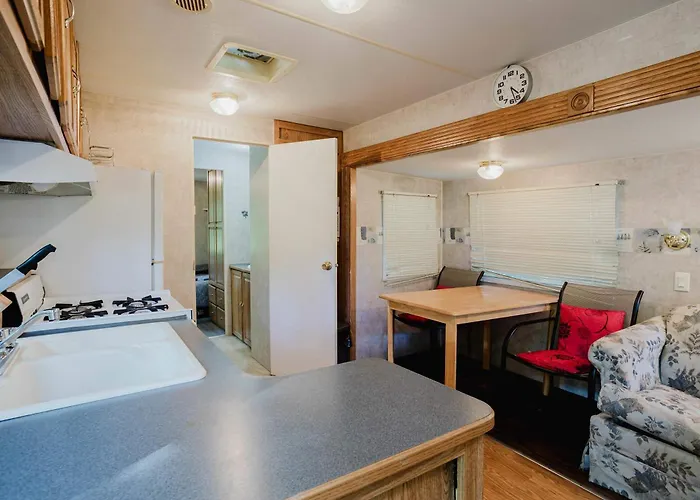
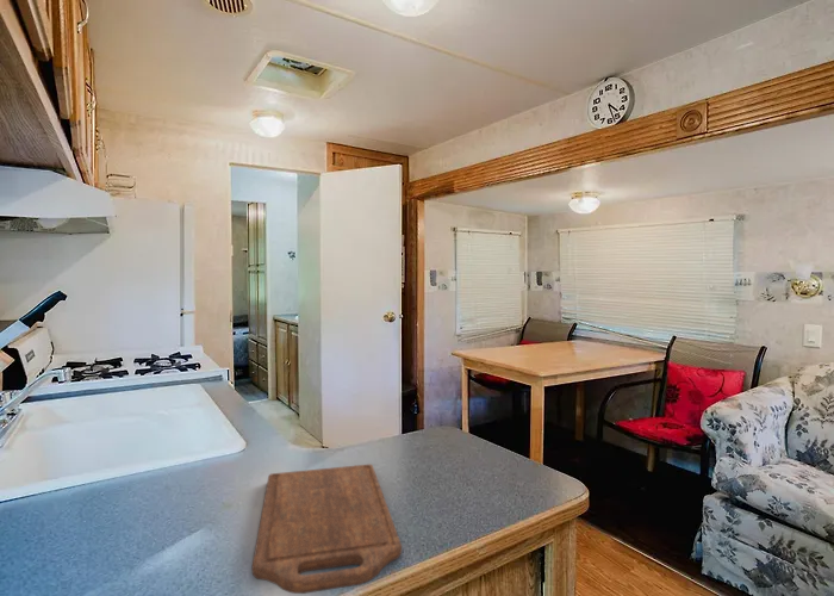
+ cutting board (325, 515)
